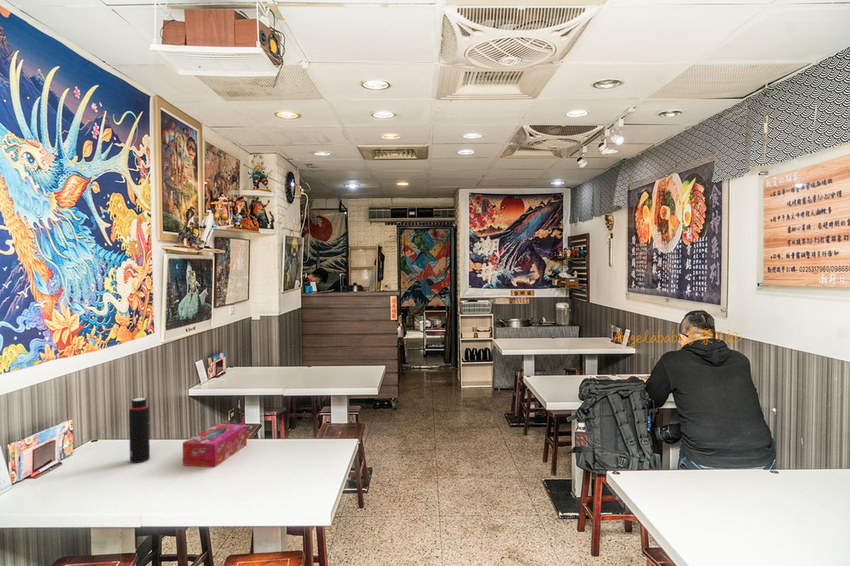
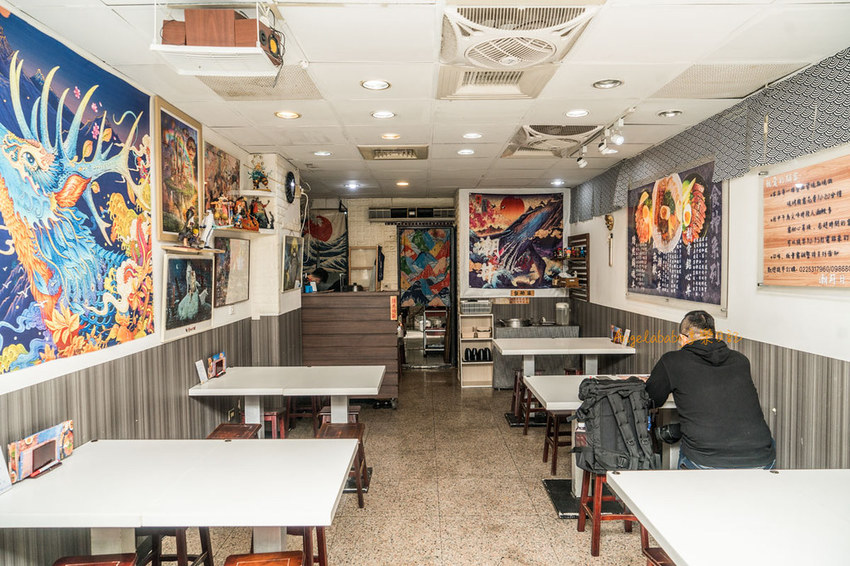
- water bottle (139, 429)
- tissue box (216, 443)
